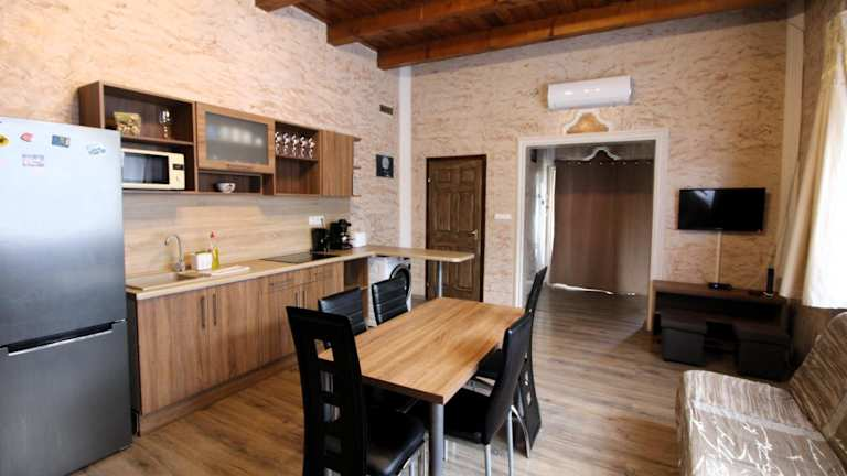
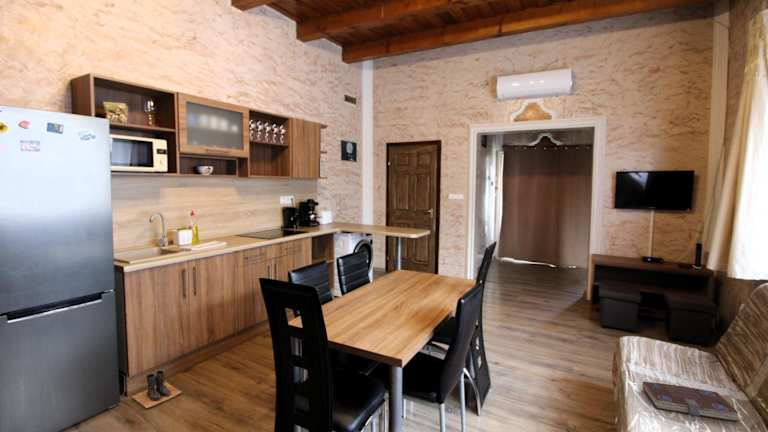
+ boots (156, 385)
+ book (687, 399)
